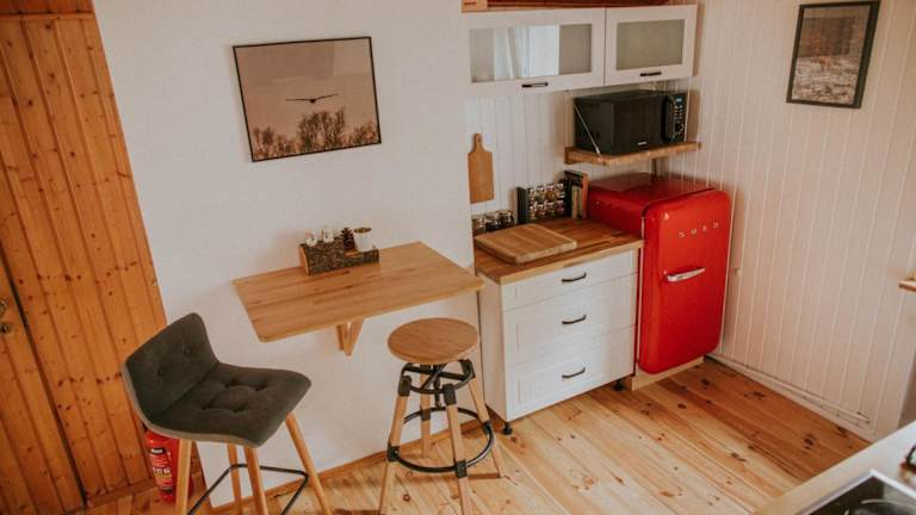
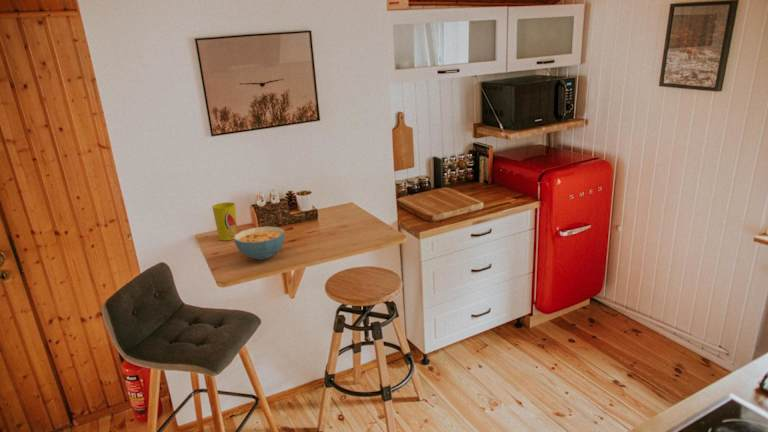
+ cup (226, 221)
+ cereal bowl (261, 245)
